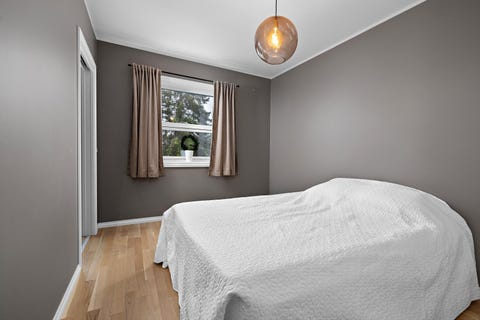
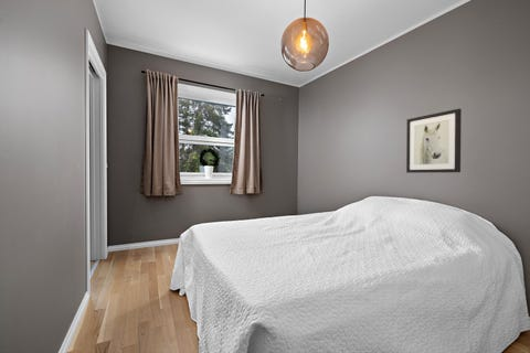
+ wall art (431, 143)
